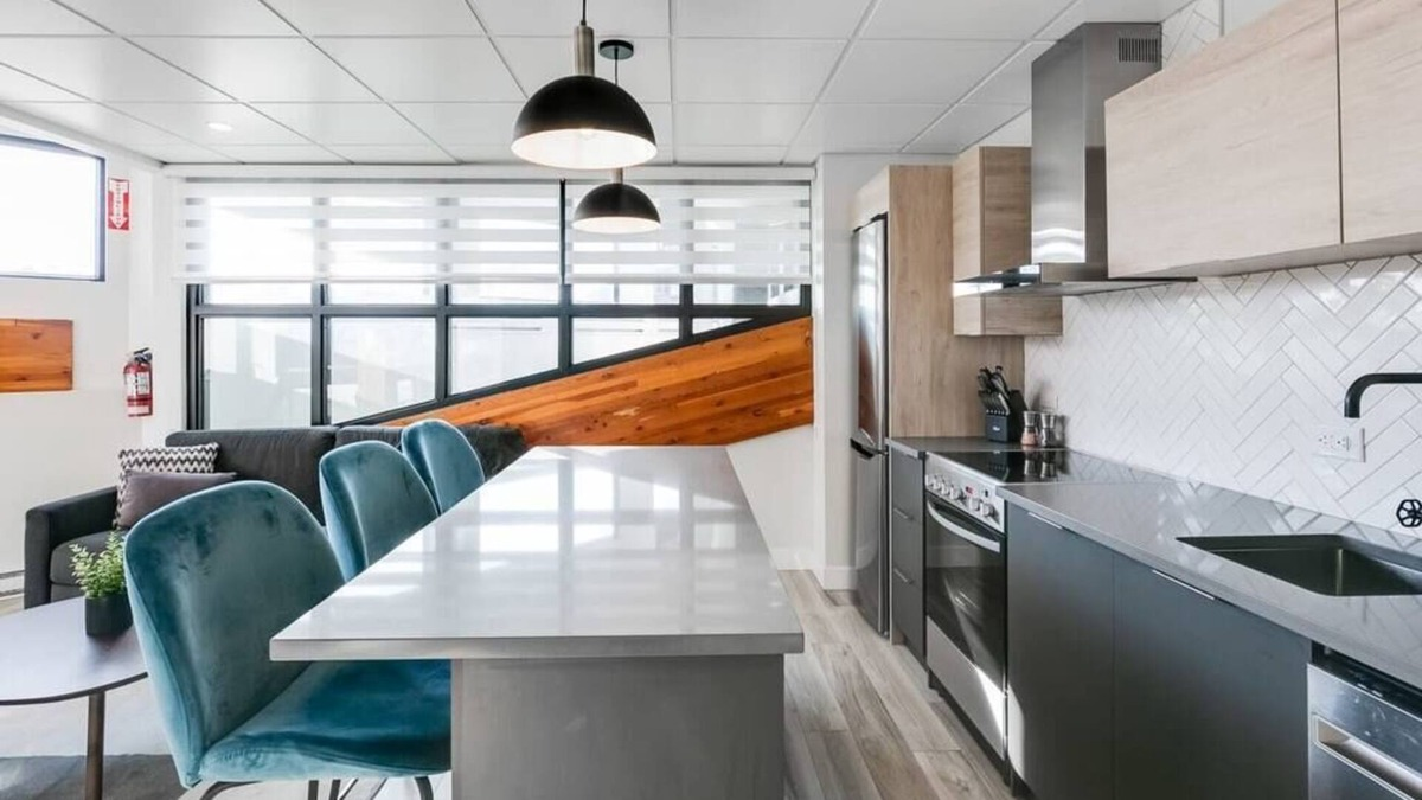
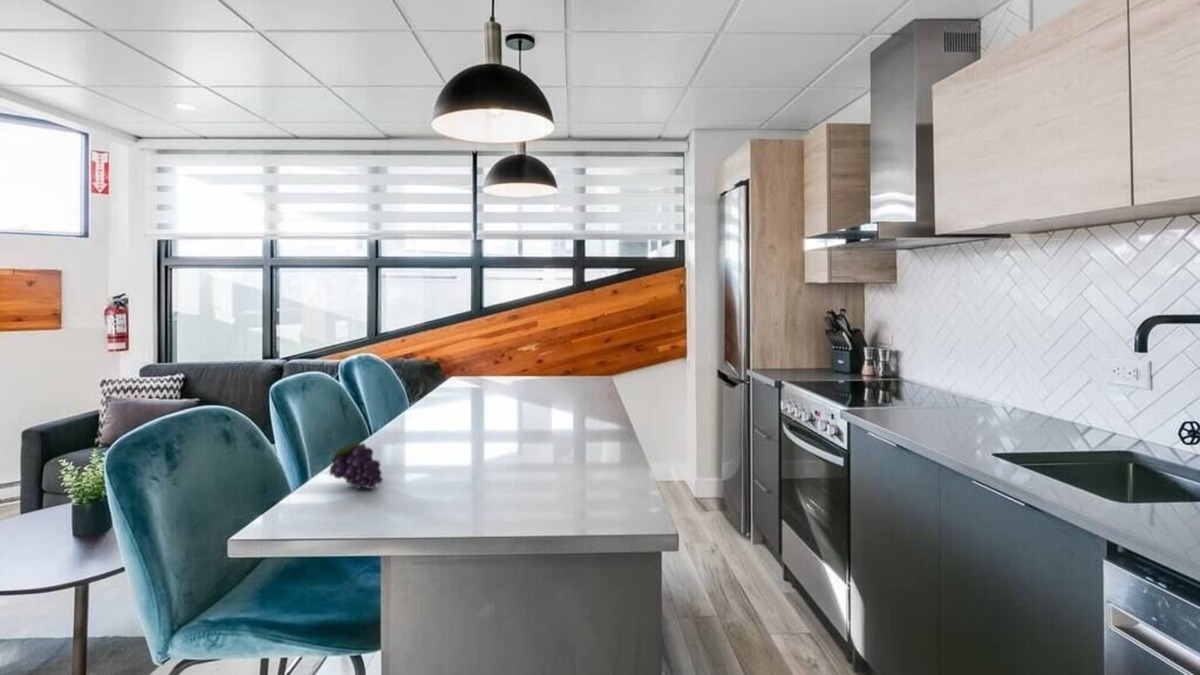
+ fruit (357, 461)
